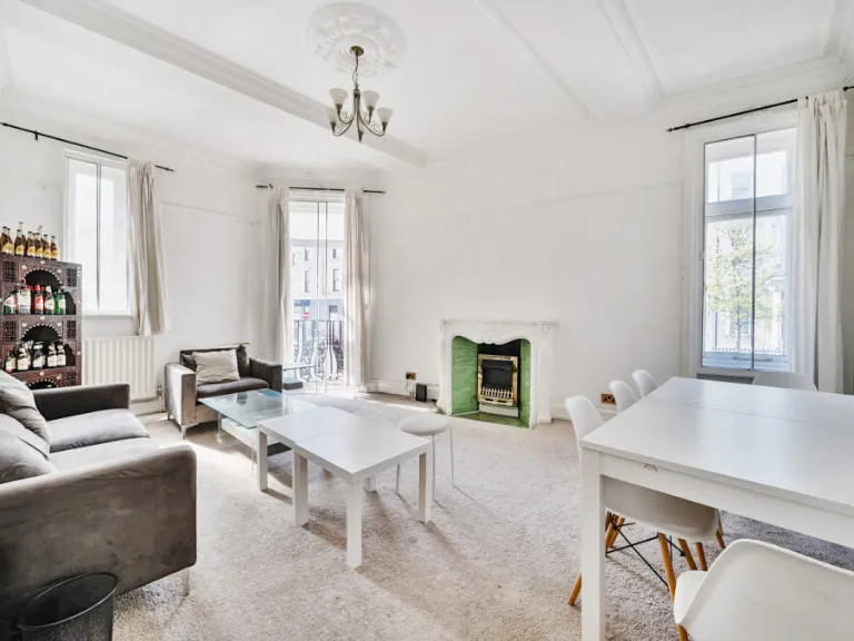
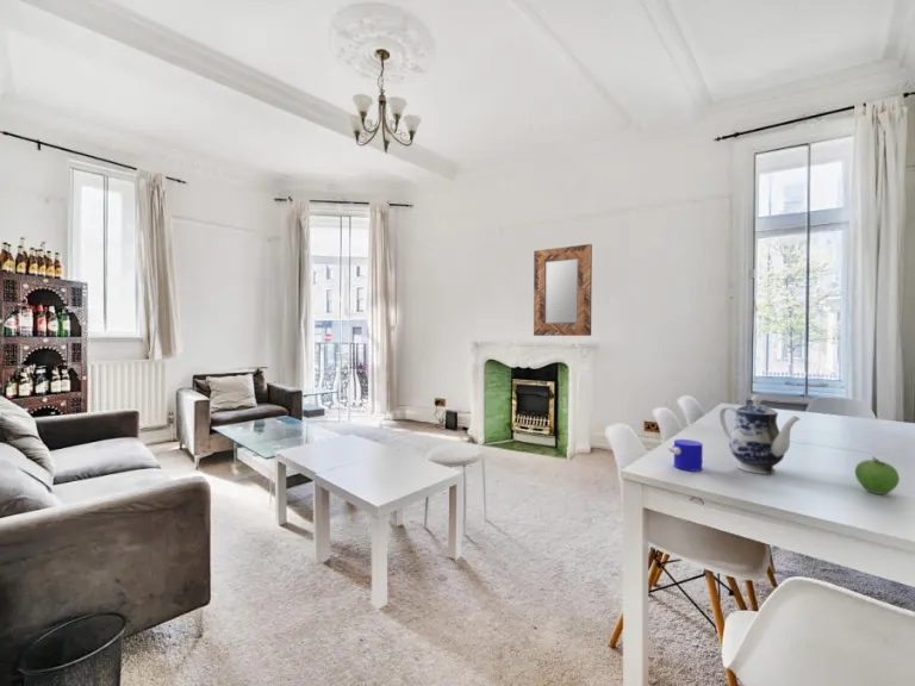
+ home mirror (561, 292)
+ teapot (755, 431)
+ fruit (876, 474)
+ cup (685, 454)
